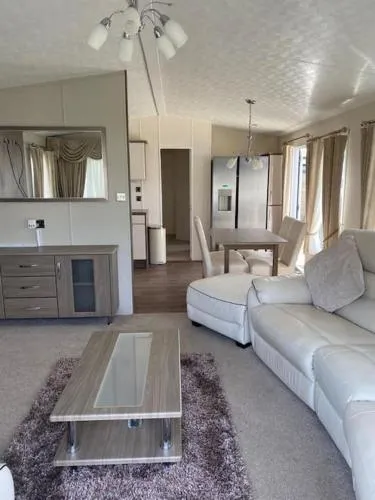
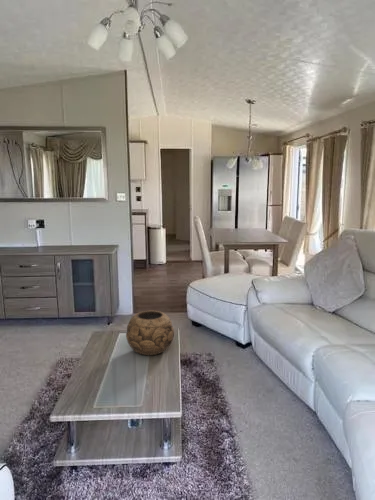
+ decorative bowl (150, 332)
